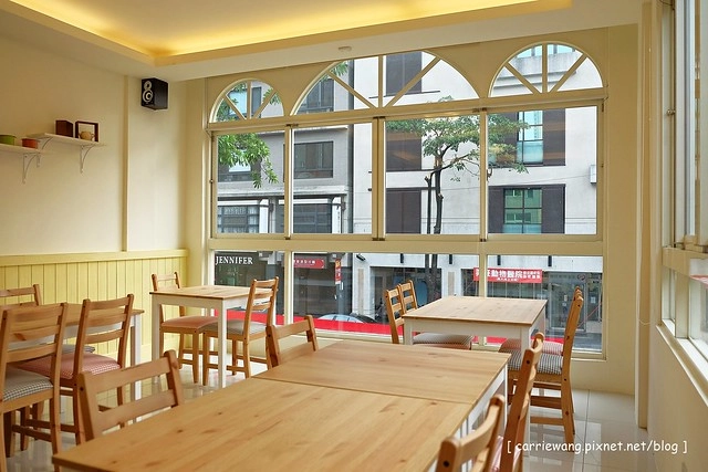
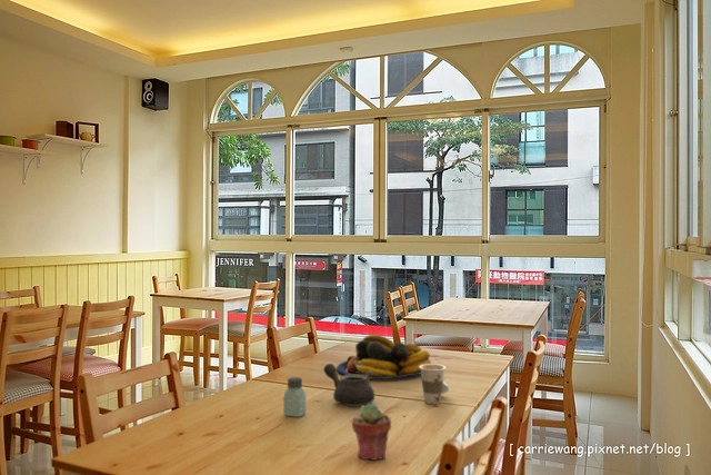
+ teapot (348, 383)
+ fruit bowl (382, 352)
+ saltshaker (294, 396)
+ potted succulent (371, 429)
+ cup (433, 382)
